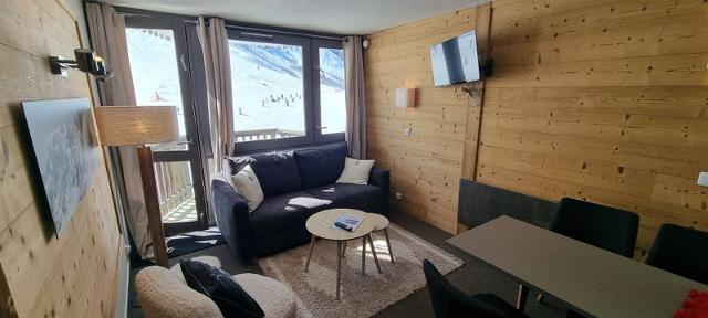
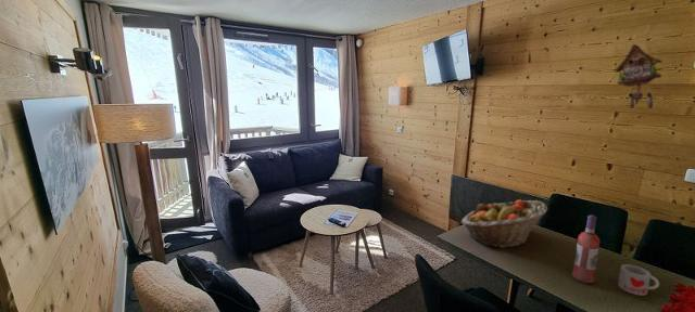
+ mug (639, 281)
+ wine bottle (586, 248)
+ cuckoo clock (635, 76)
+ fruit basket (502, 219)
